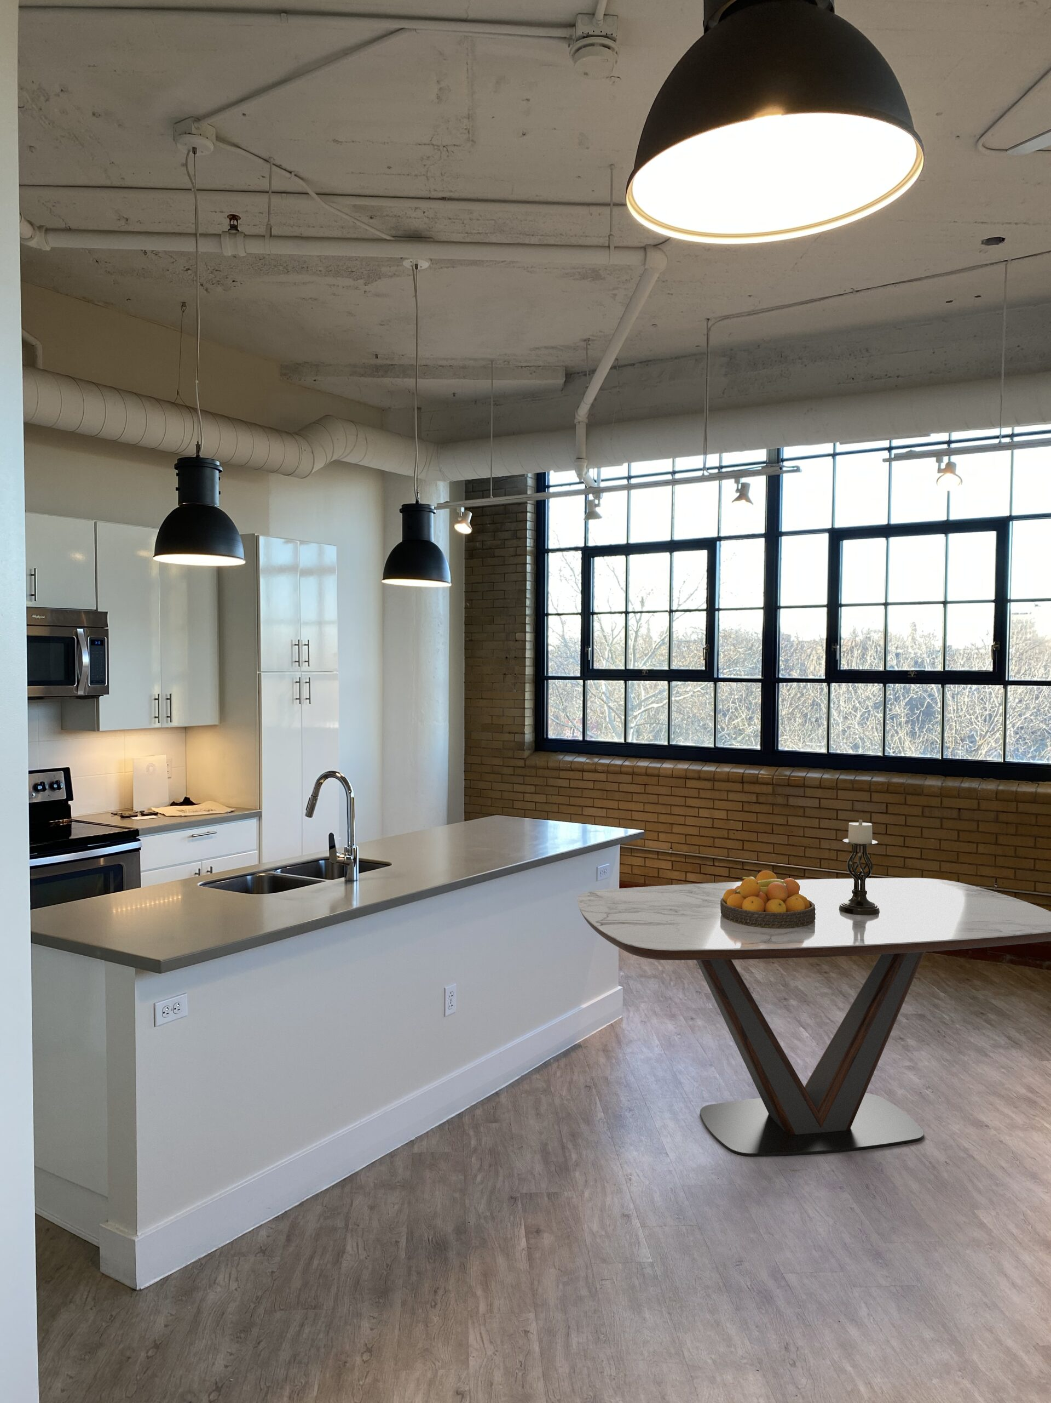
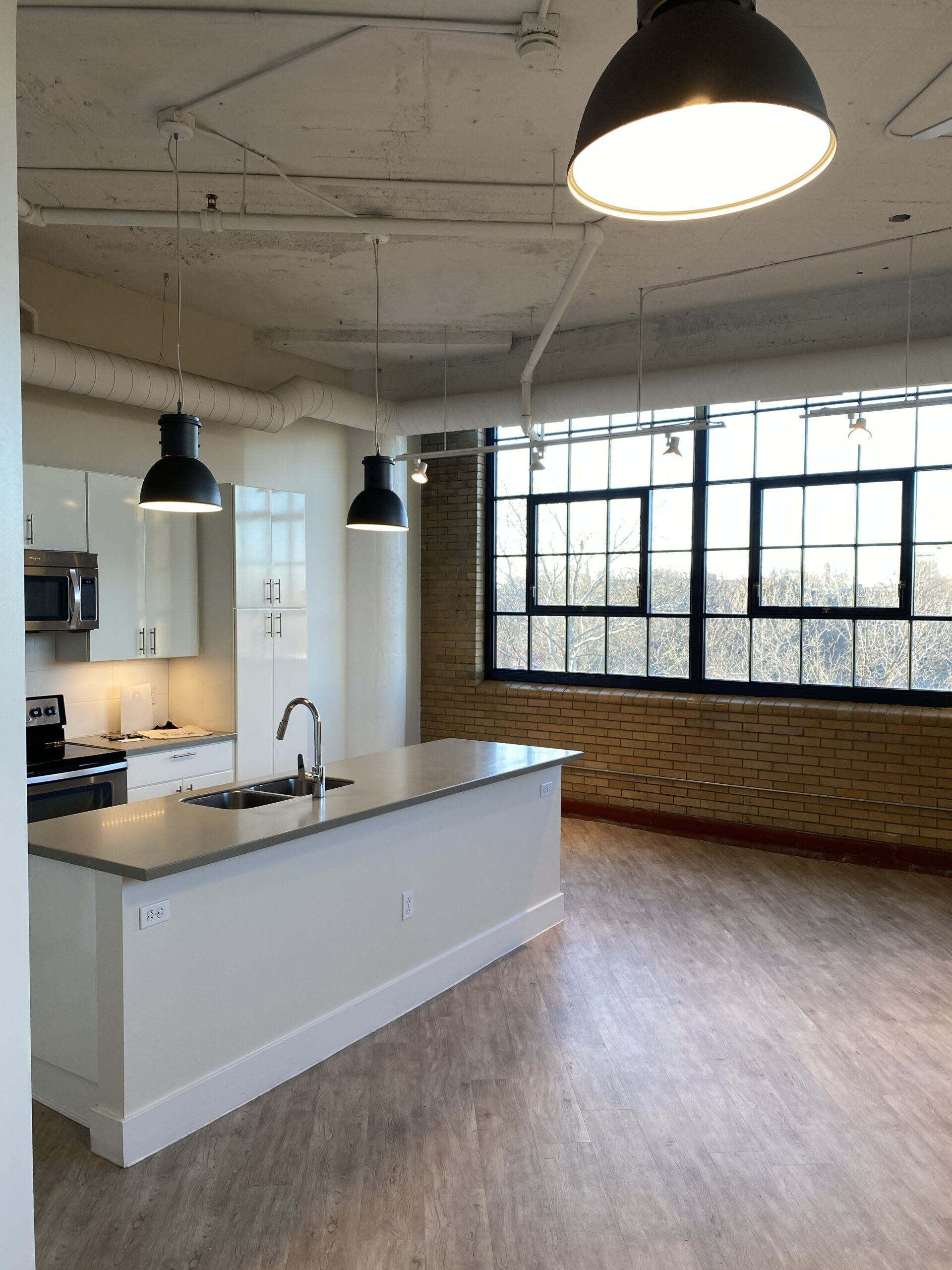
- dining table (836, 1033)
- candle holder (859, 865)
- fruit bowl (767, 895)
